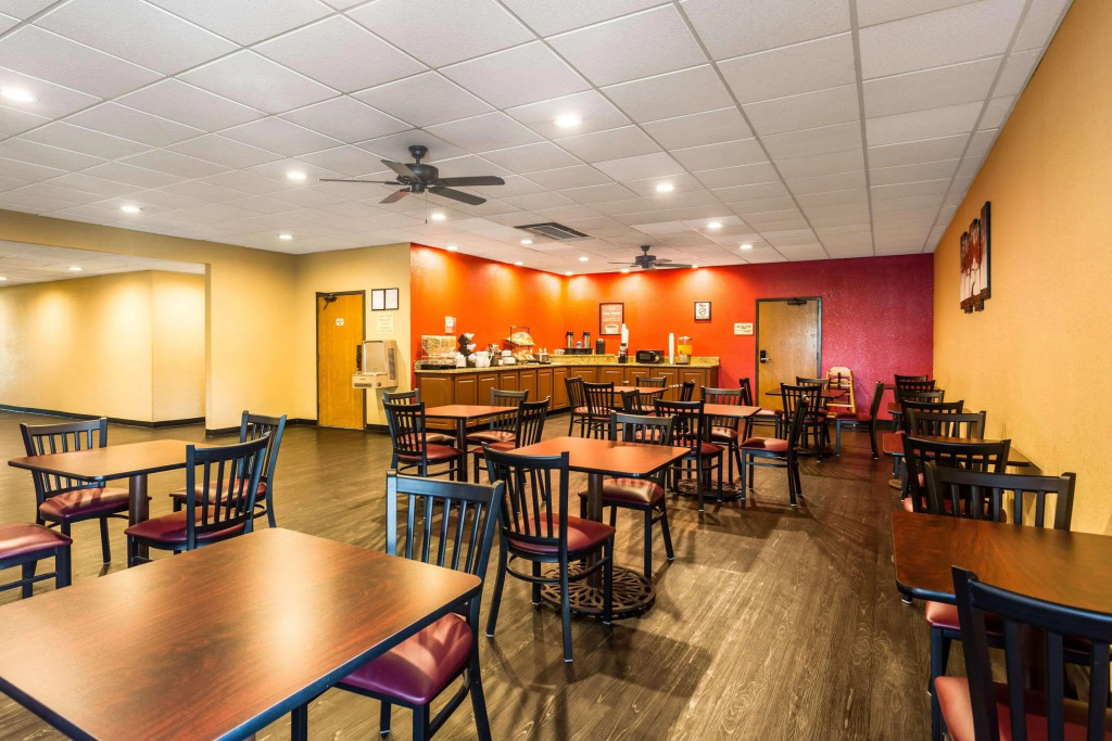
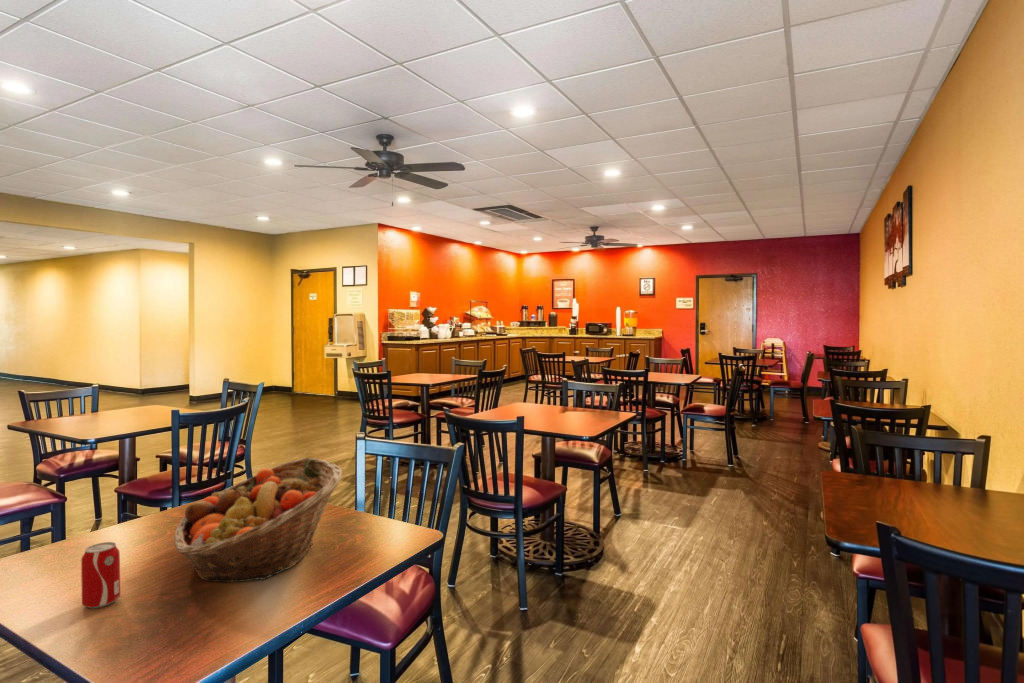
+ beverage can (101, 574)
+ fruit basket (262, 513)
